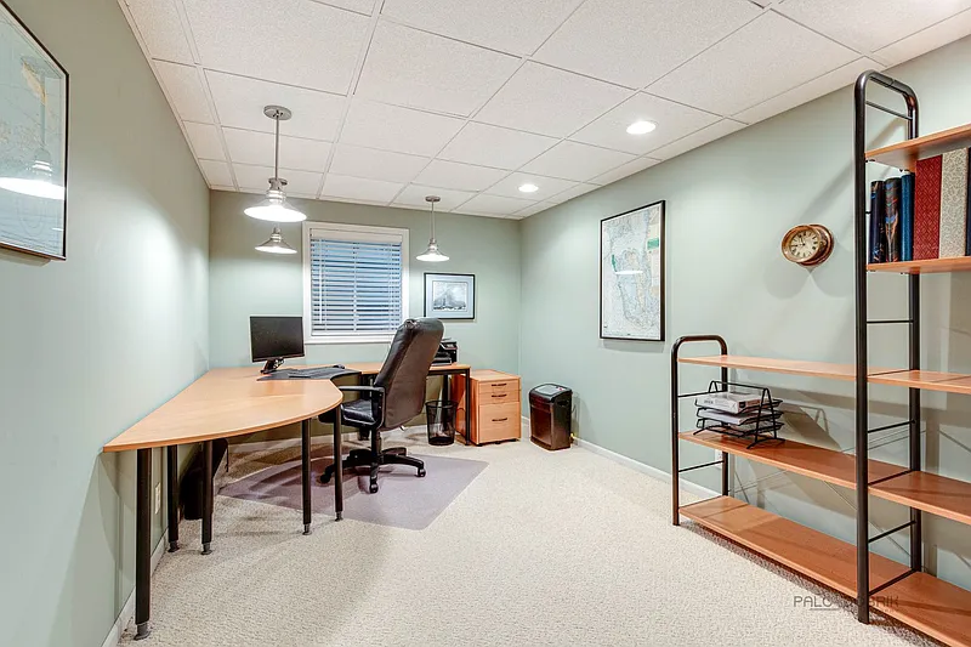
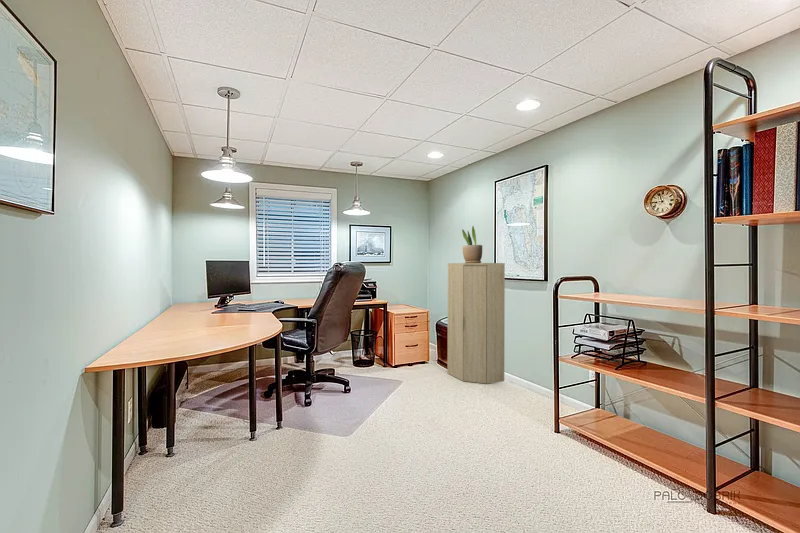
+ cabinet (474, 320)
+ potted plant (472, 245)
